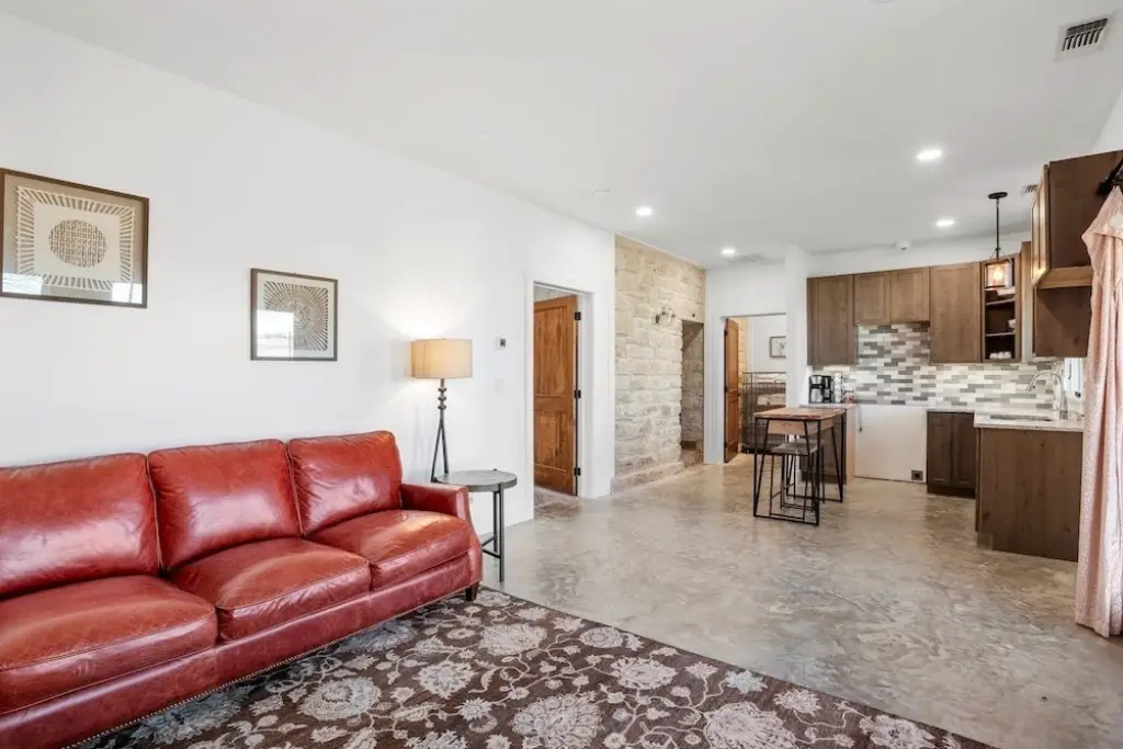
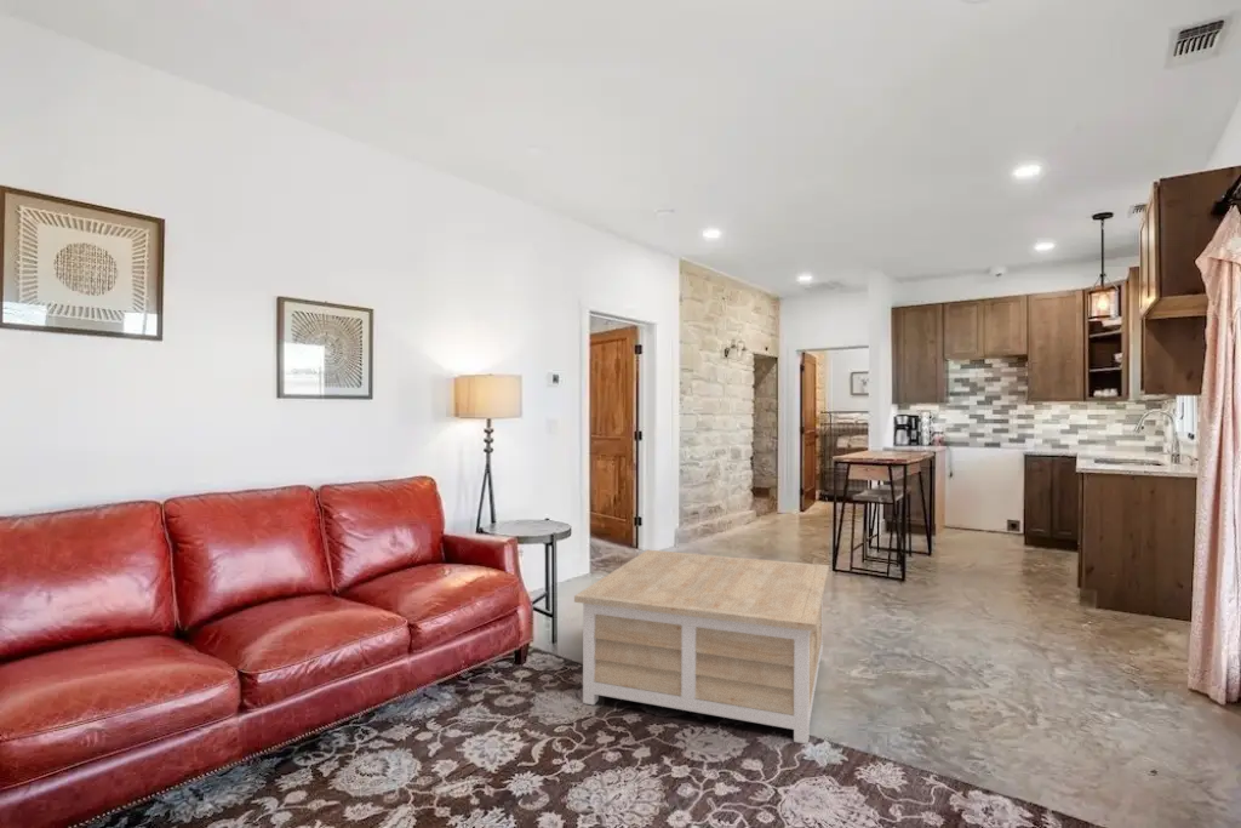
+ coffee table (713, 628)
